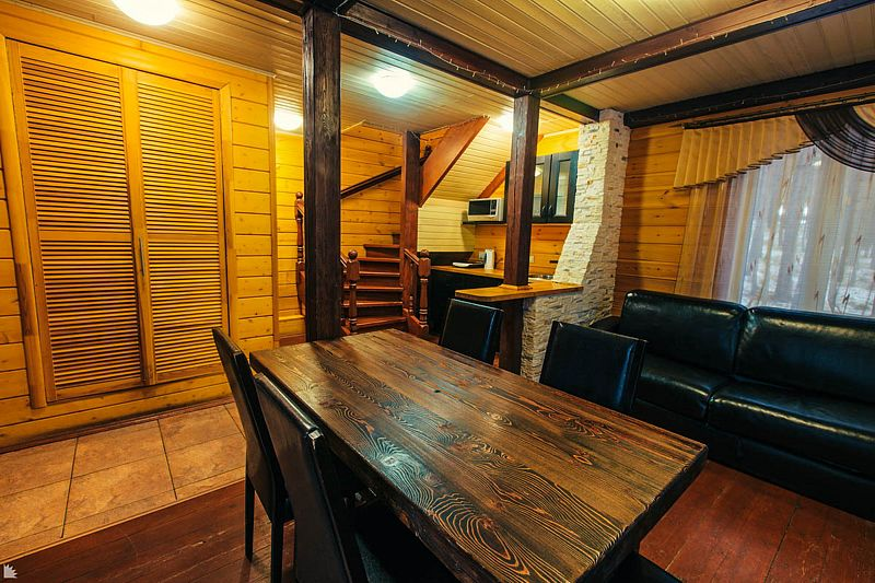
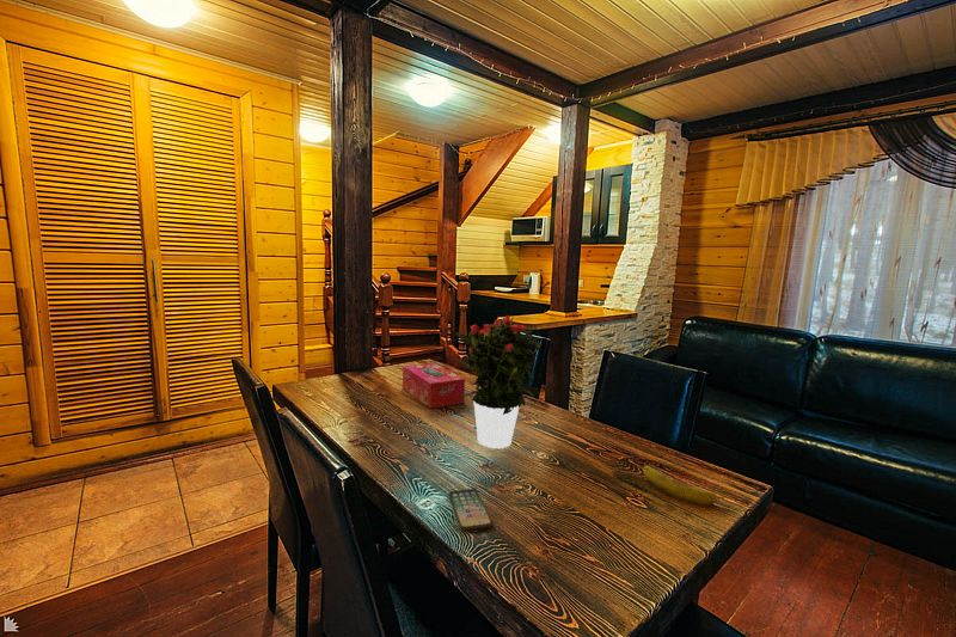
+ smartphone (468, 508)
+ potted flower (497, 380)
+ fruit (676, 482)
+ tissue box (431, 384)
